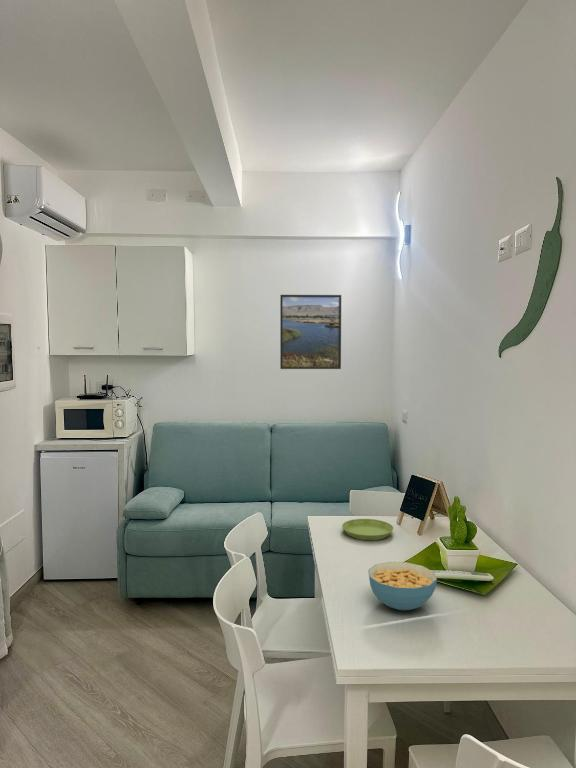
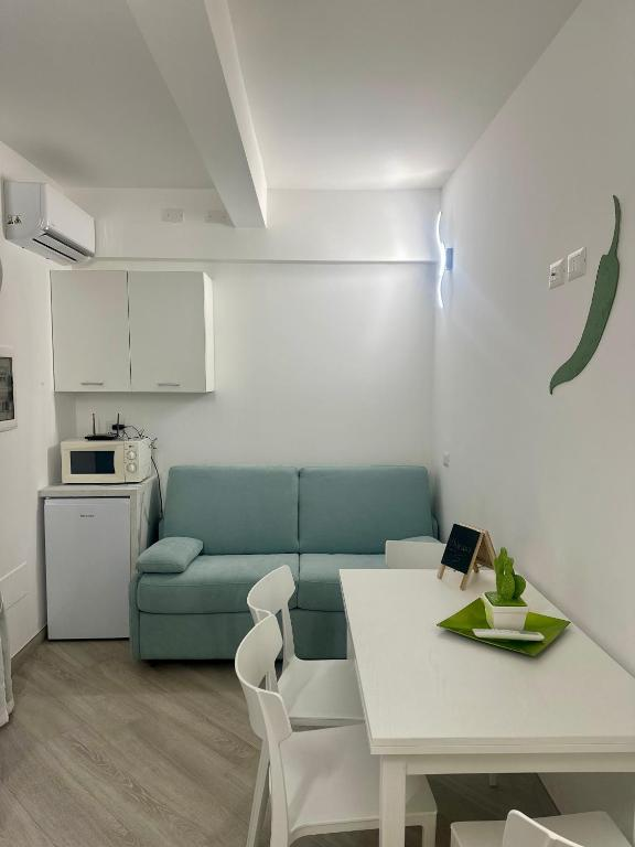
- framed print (310, 332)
- saucer (367, 530)
- cereal bowl (401, 590)
